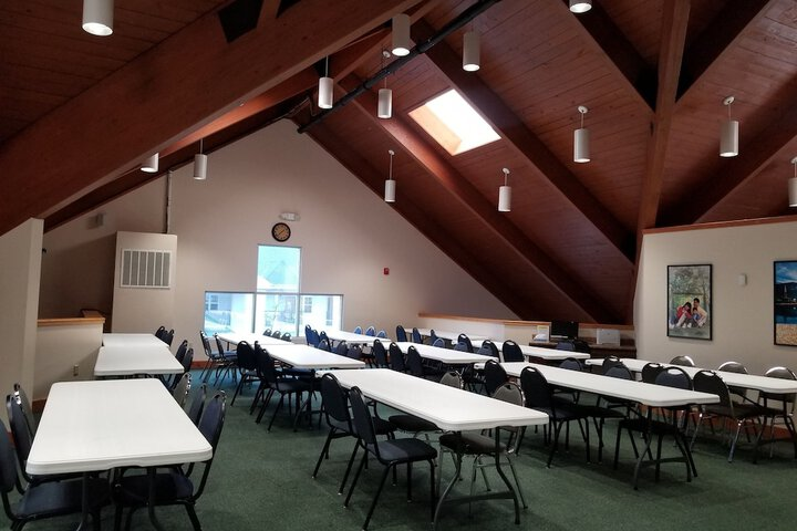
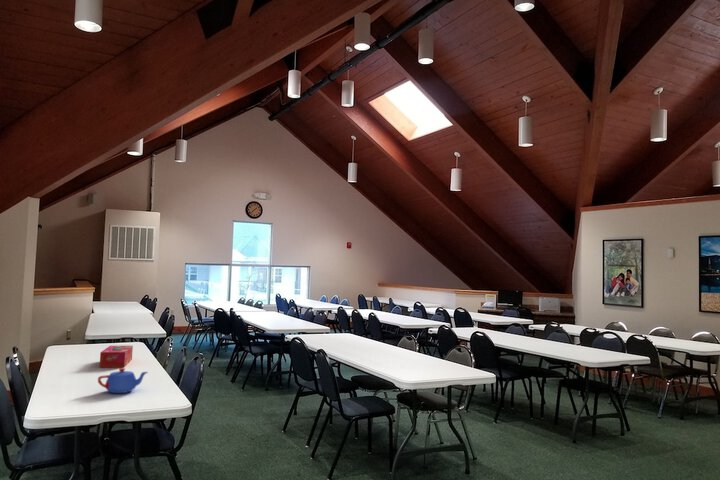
+ teapot (123, 379)
+ tissue box (116, 356)
